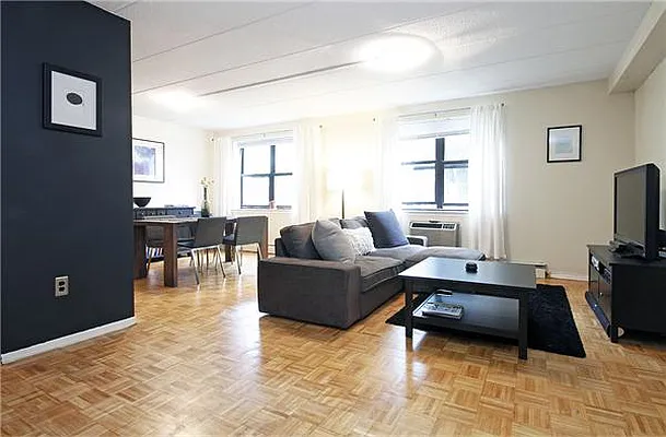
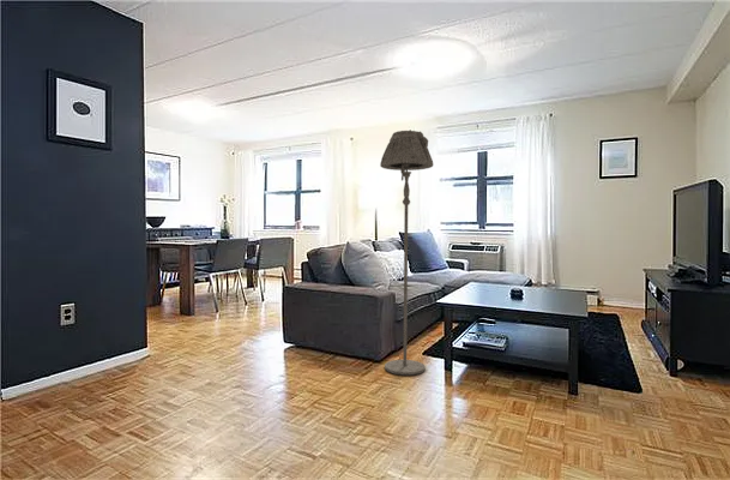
+ floor lamp (405, 251)
